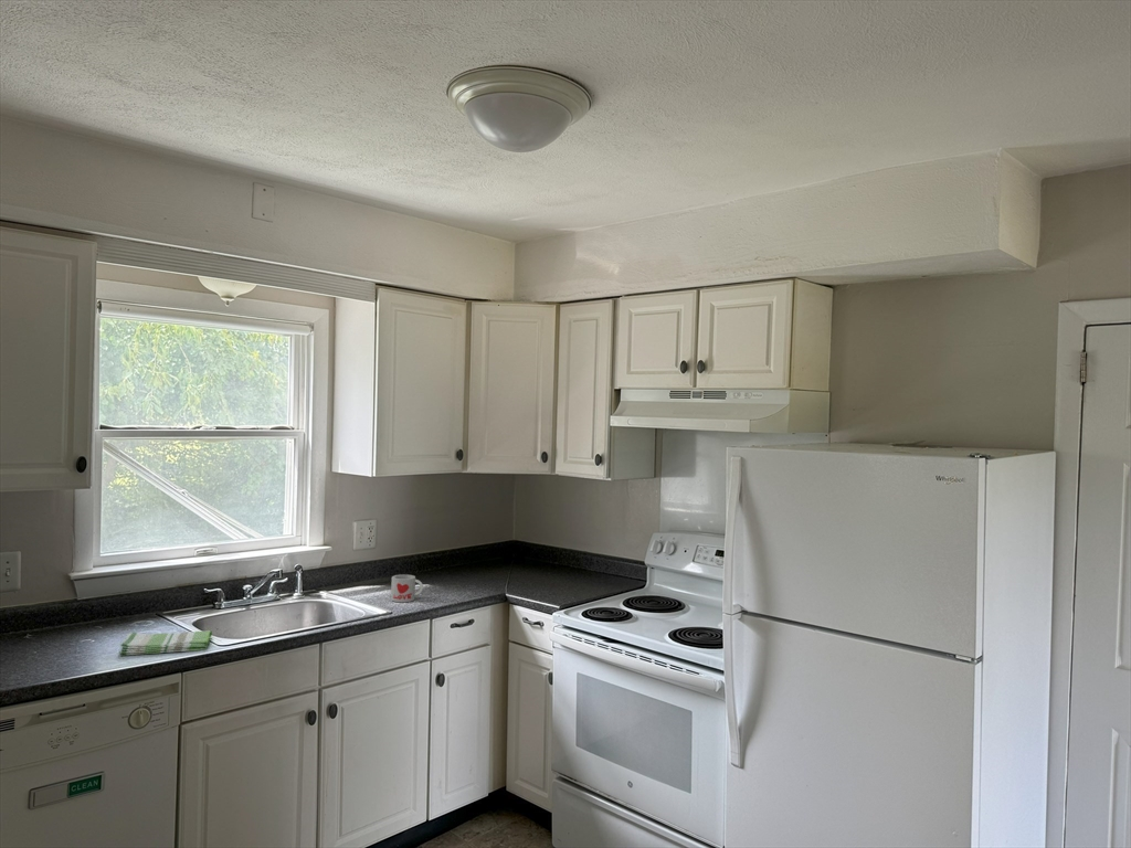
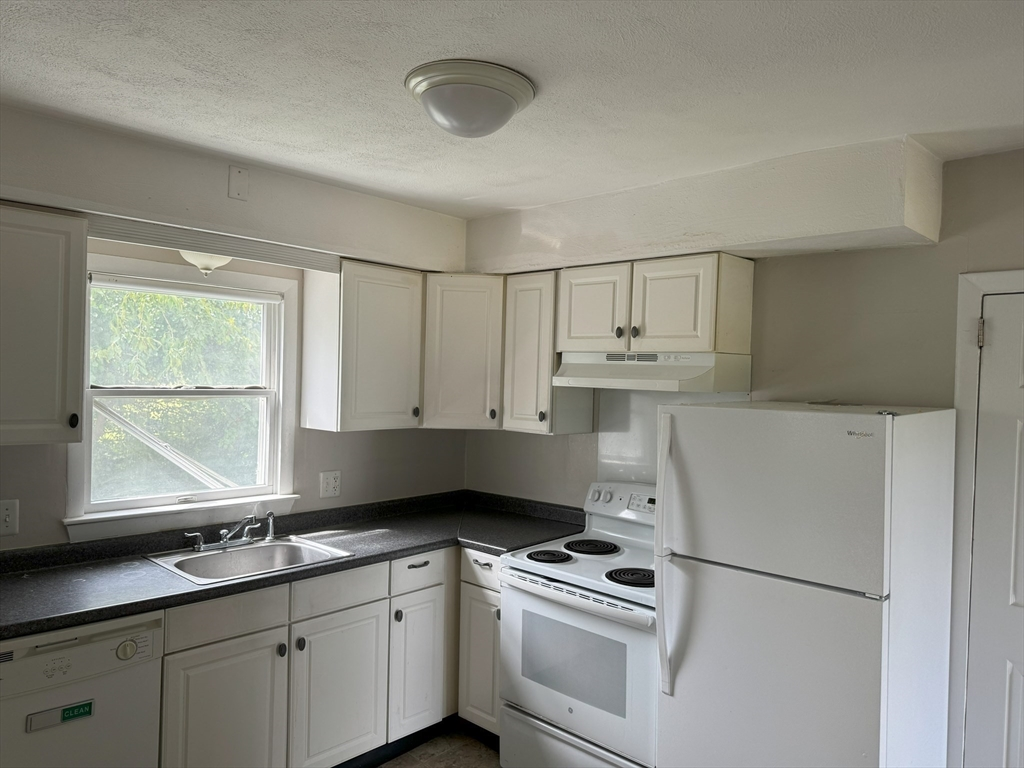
- mug (406, 587)
- dish towel (167, 639)
